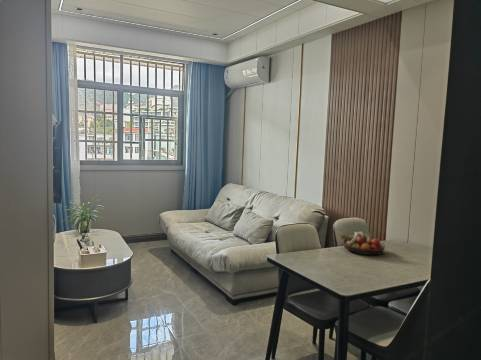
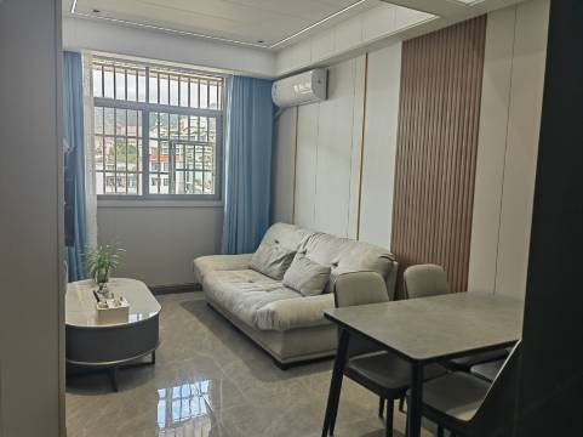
- fruit bowl (363, 241)
